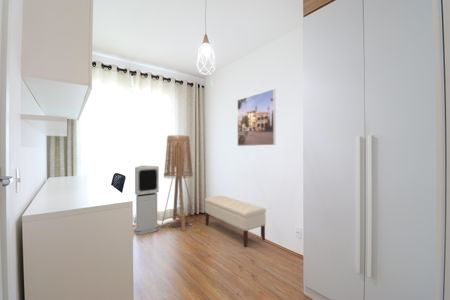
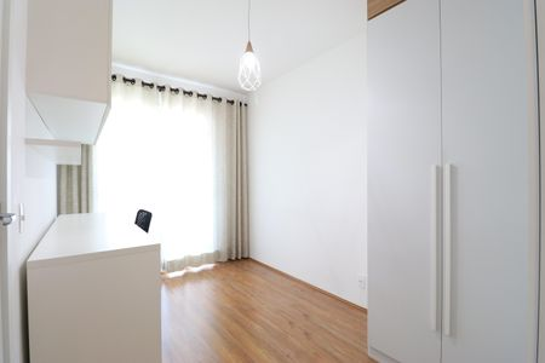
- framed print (254, 120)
- air purifier (145, 198)
- bench (232, 217)
- floor lamp (179, 180)
